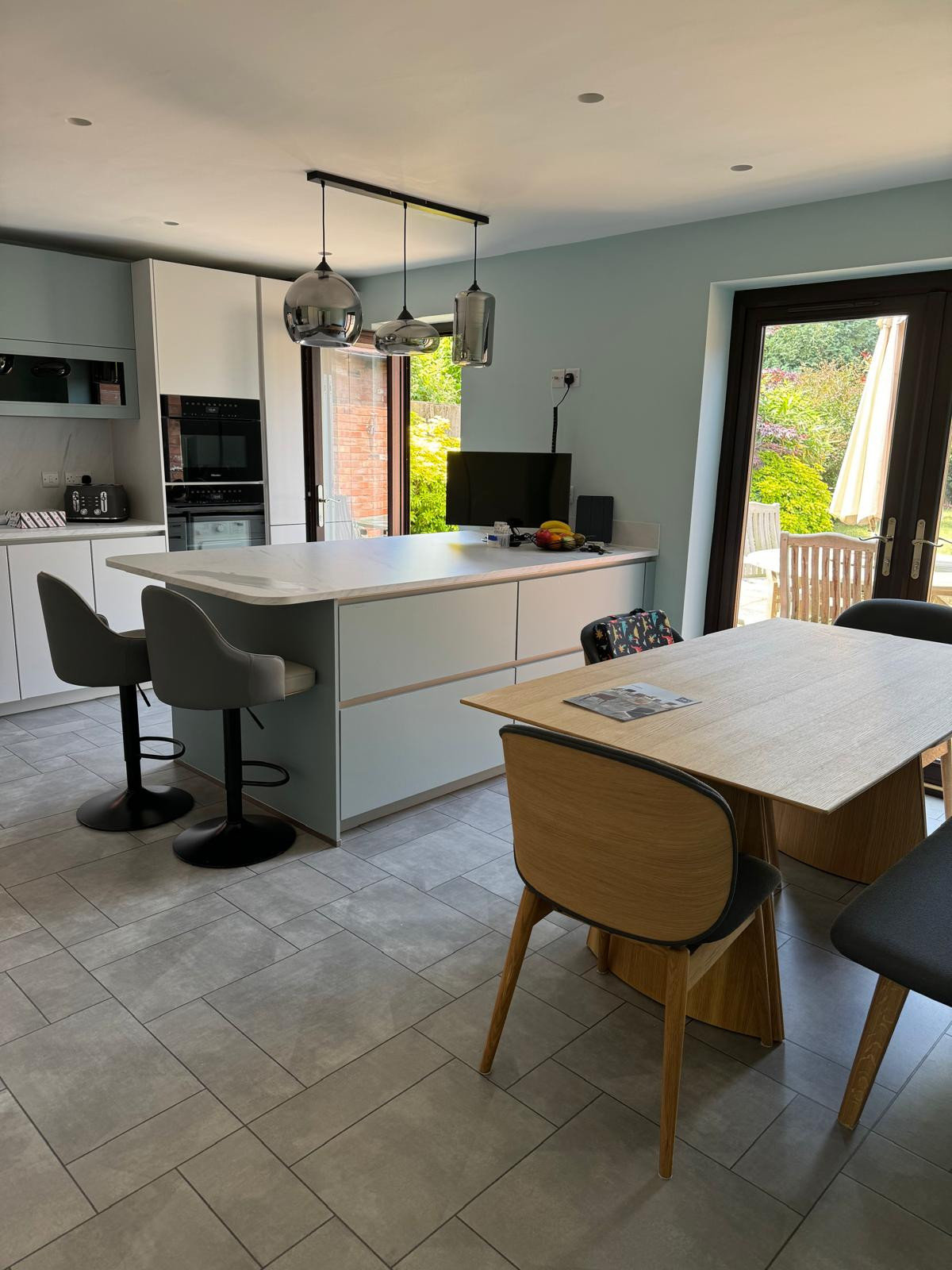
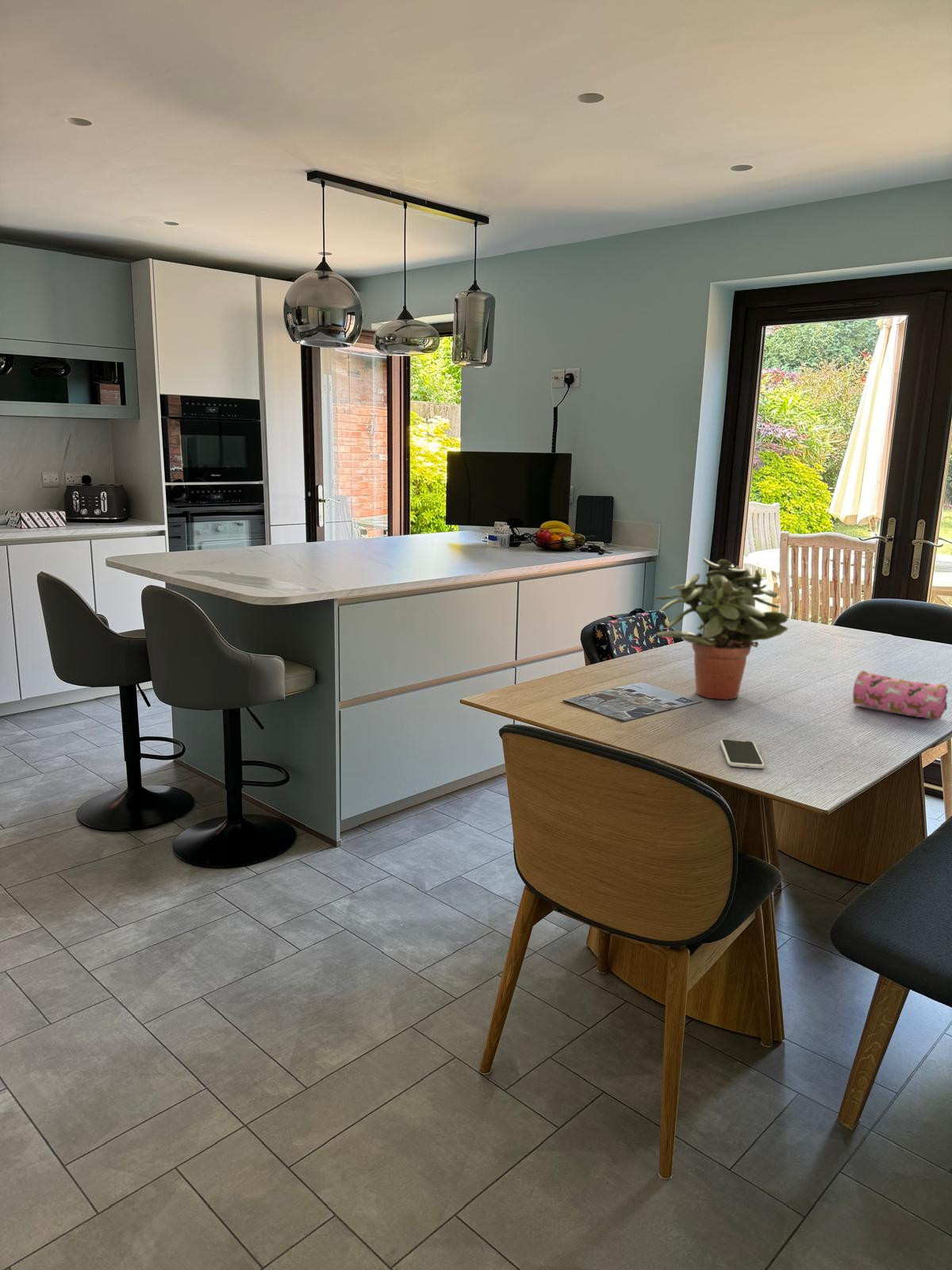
+ potted plant (720, 629)
+ smartphone (741, 753)
+ pencil case (898, 695)
